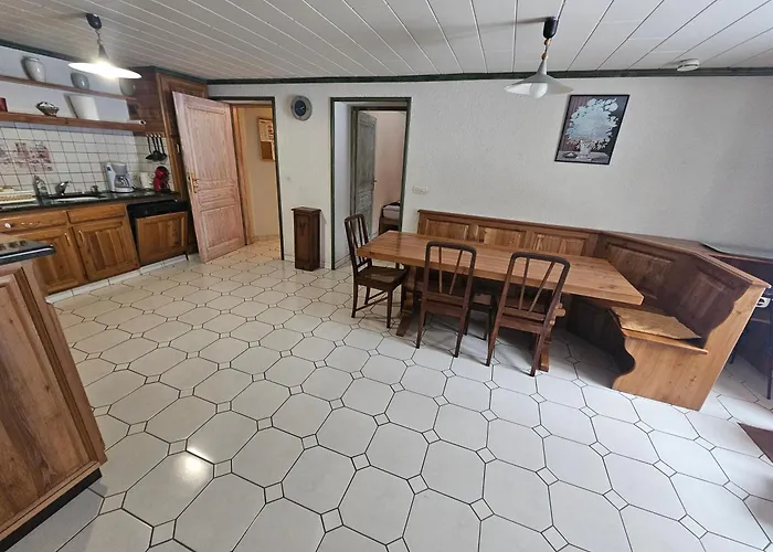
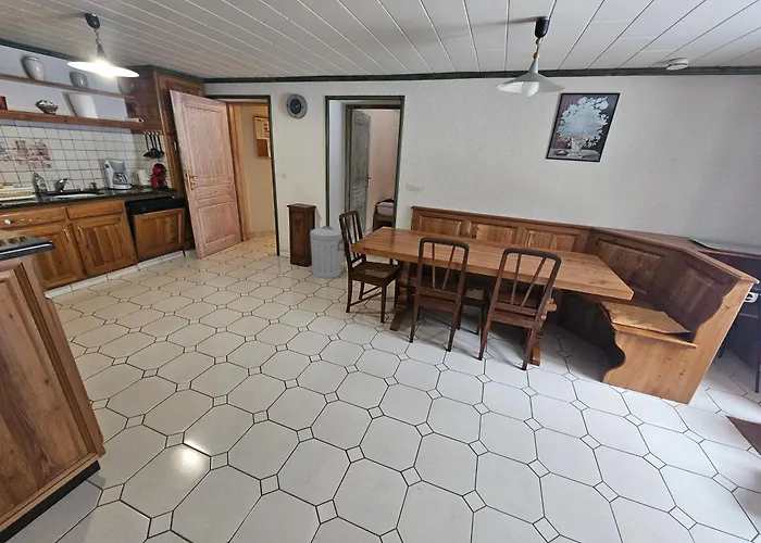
+ trash can (326, 250)
